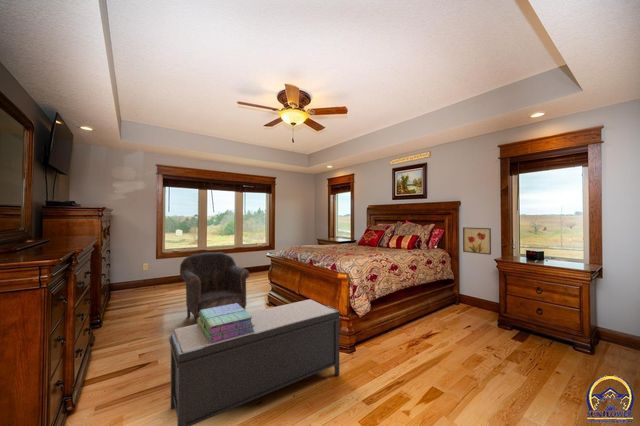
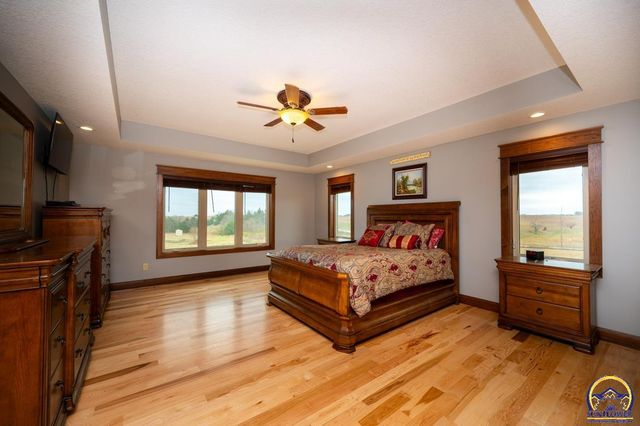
- wall art (476, 240)
- bench (262, 354)
- armchair (212, 284)
- stack of books (225, 320)
